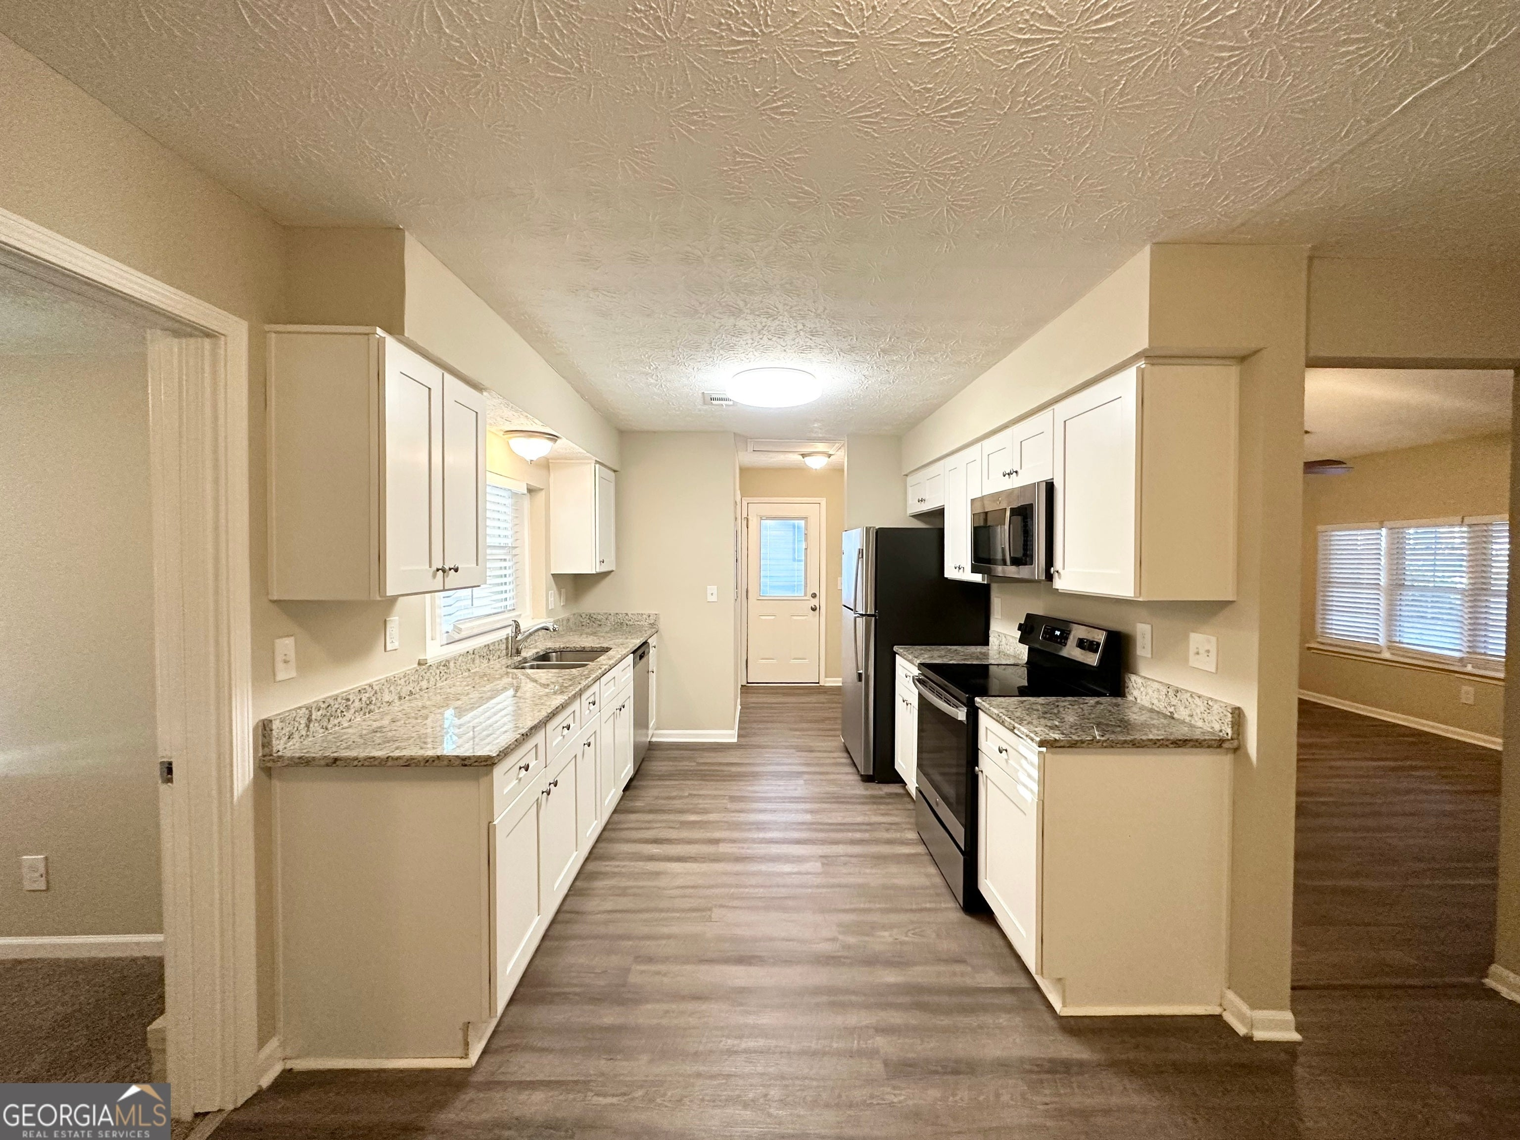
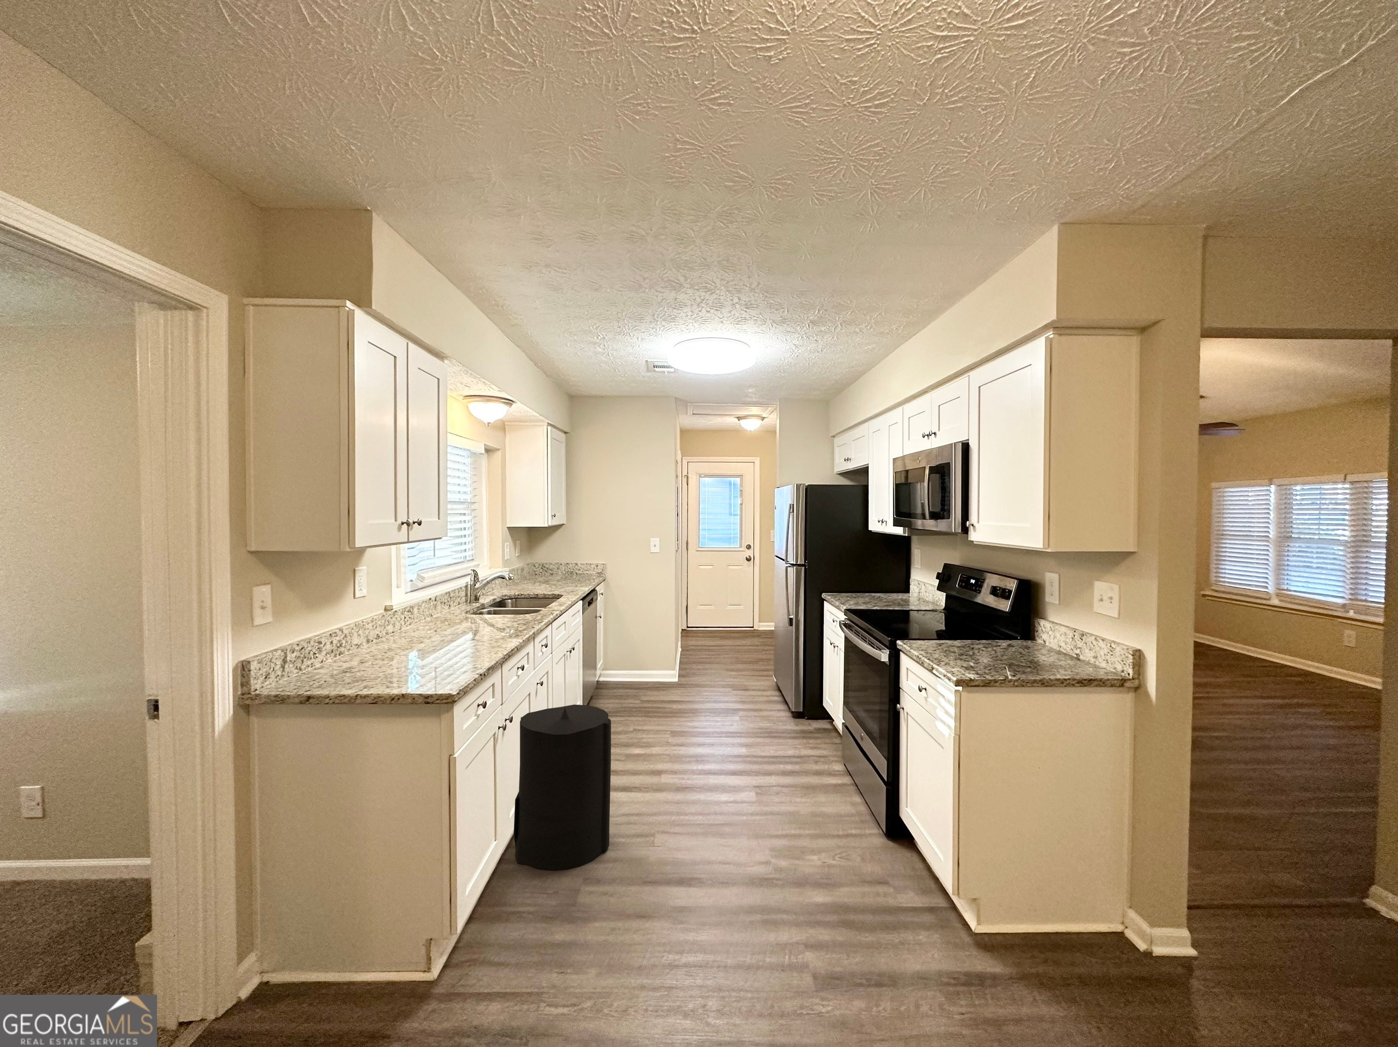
+ trash can (565, 775)
